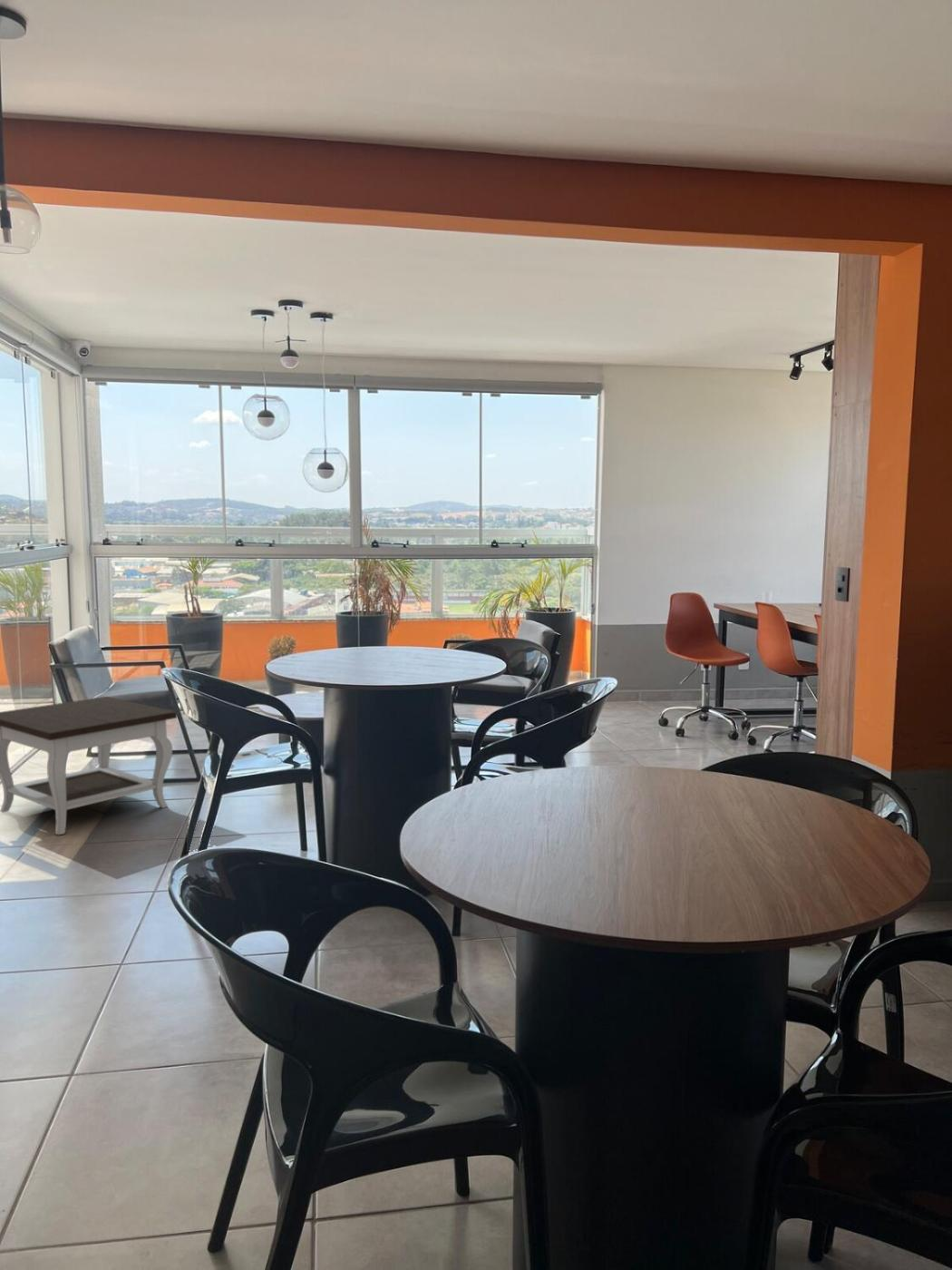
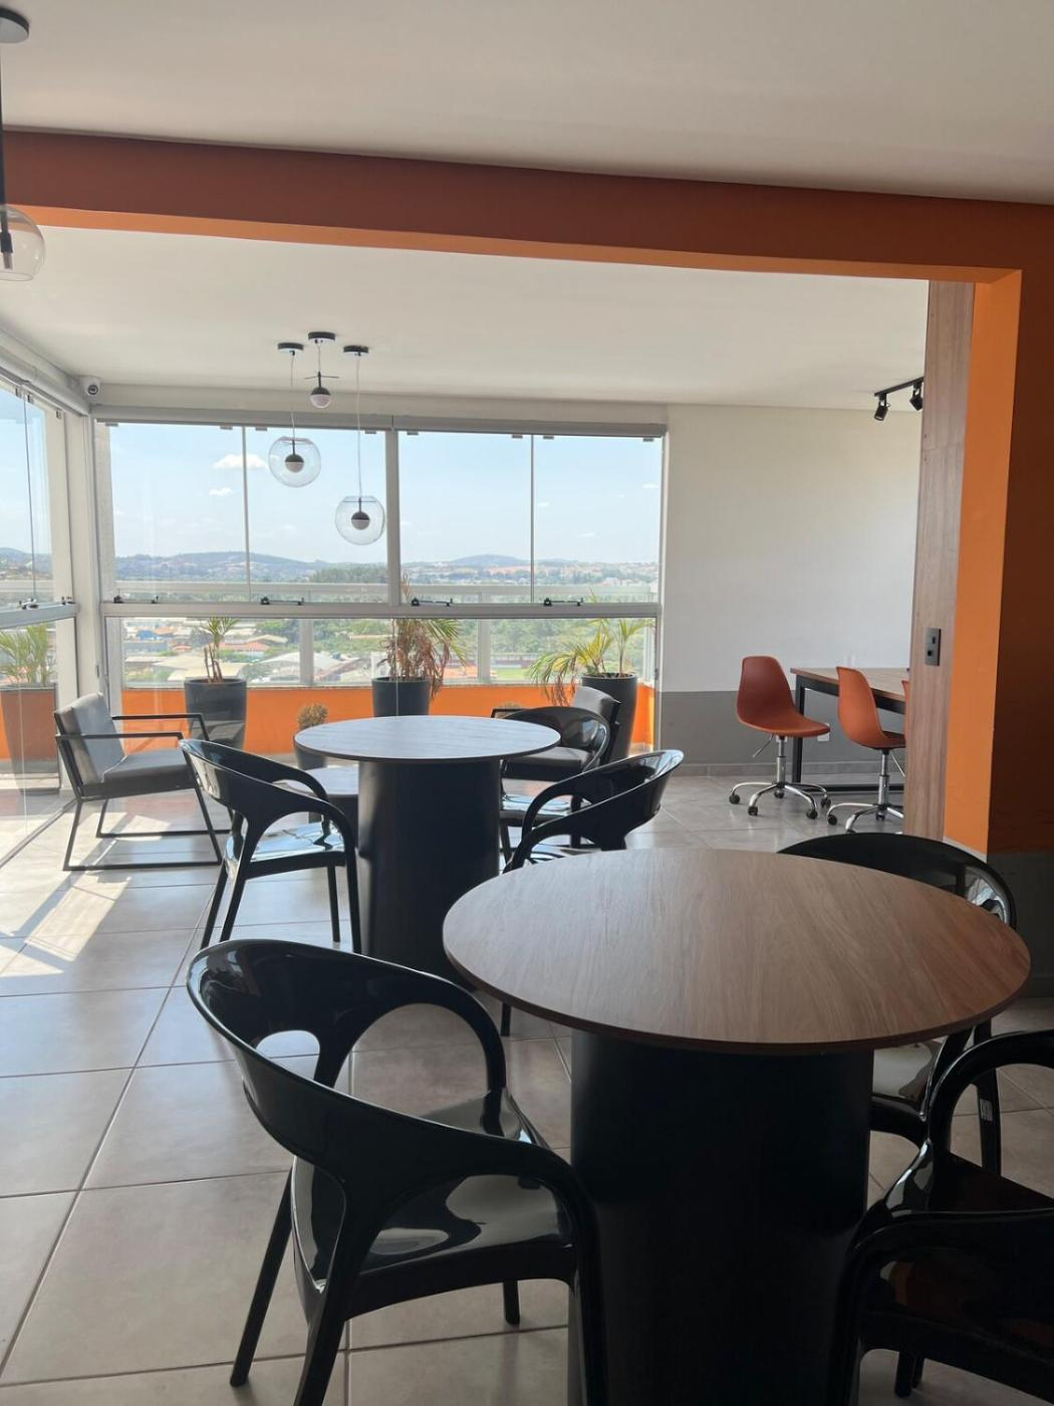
- side table (86, 769)
